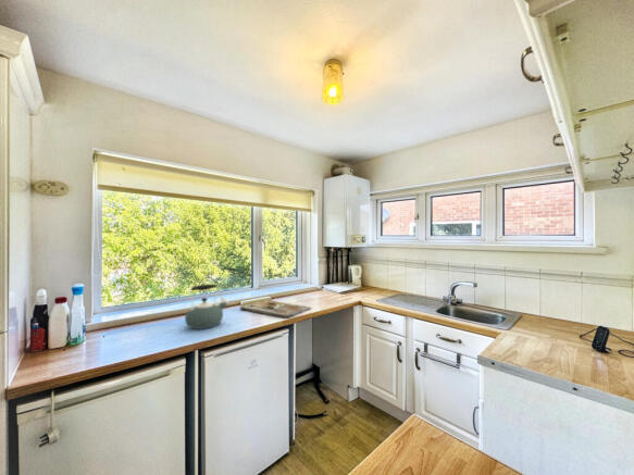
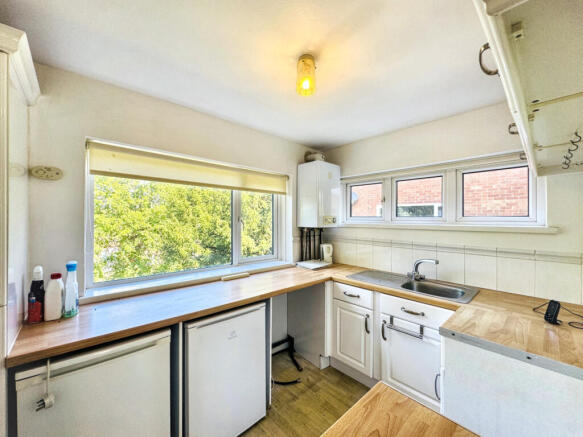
- cutting board (275, 304)
- kettle (208, 303)
